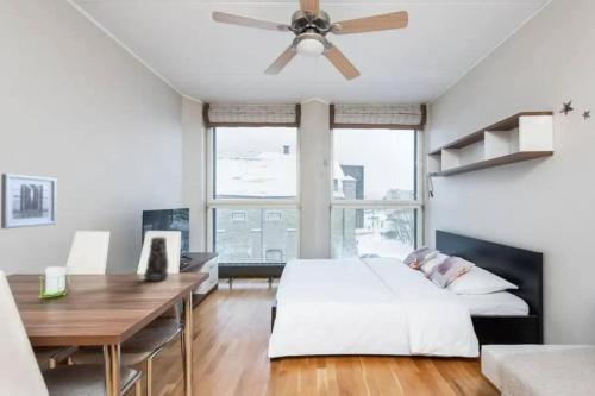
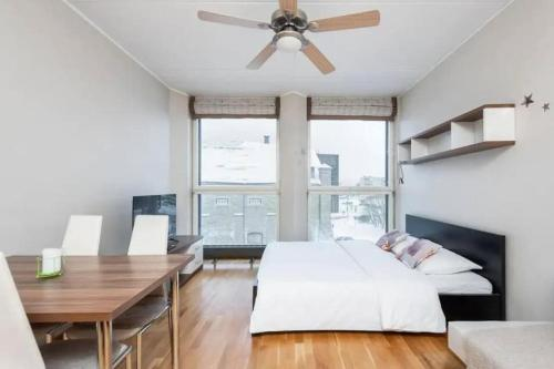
- wall art (31, 201)
- vase (156, 258)
